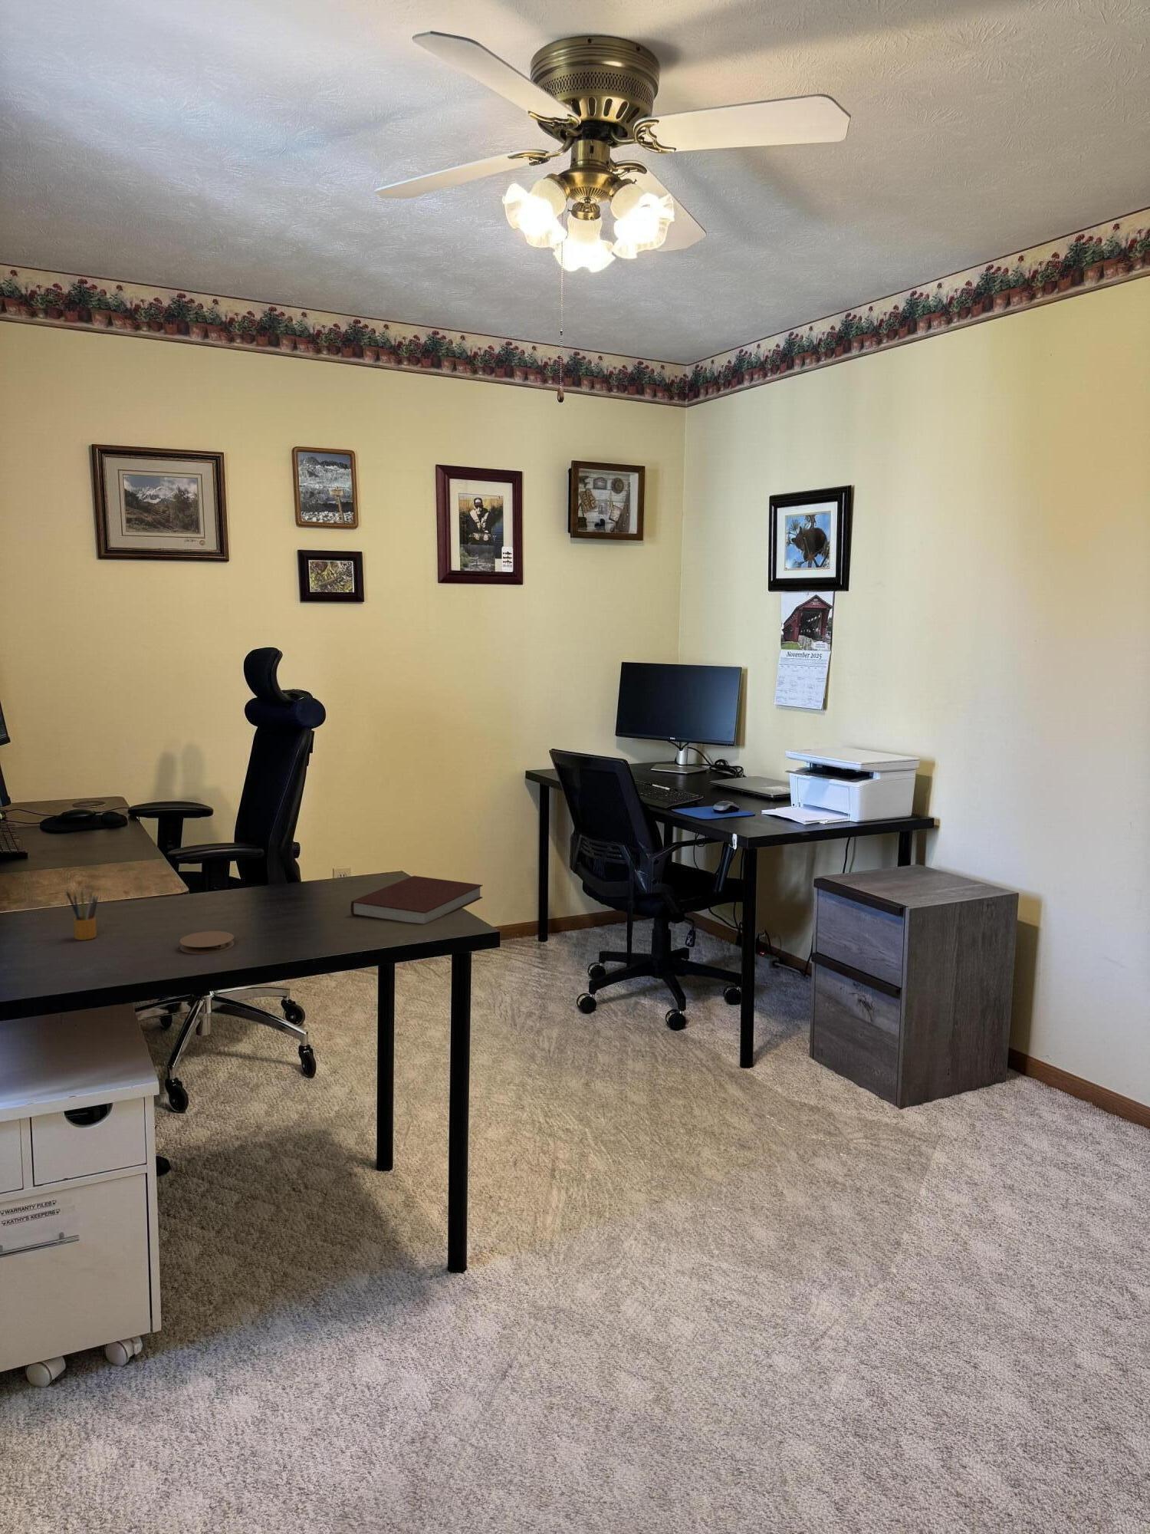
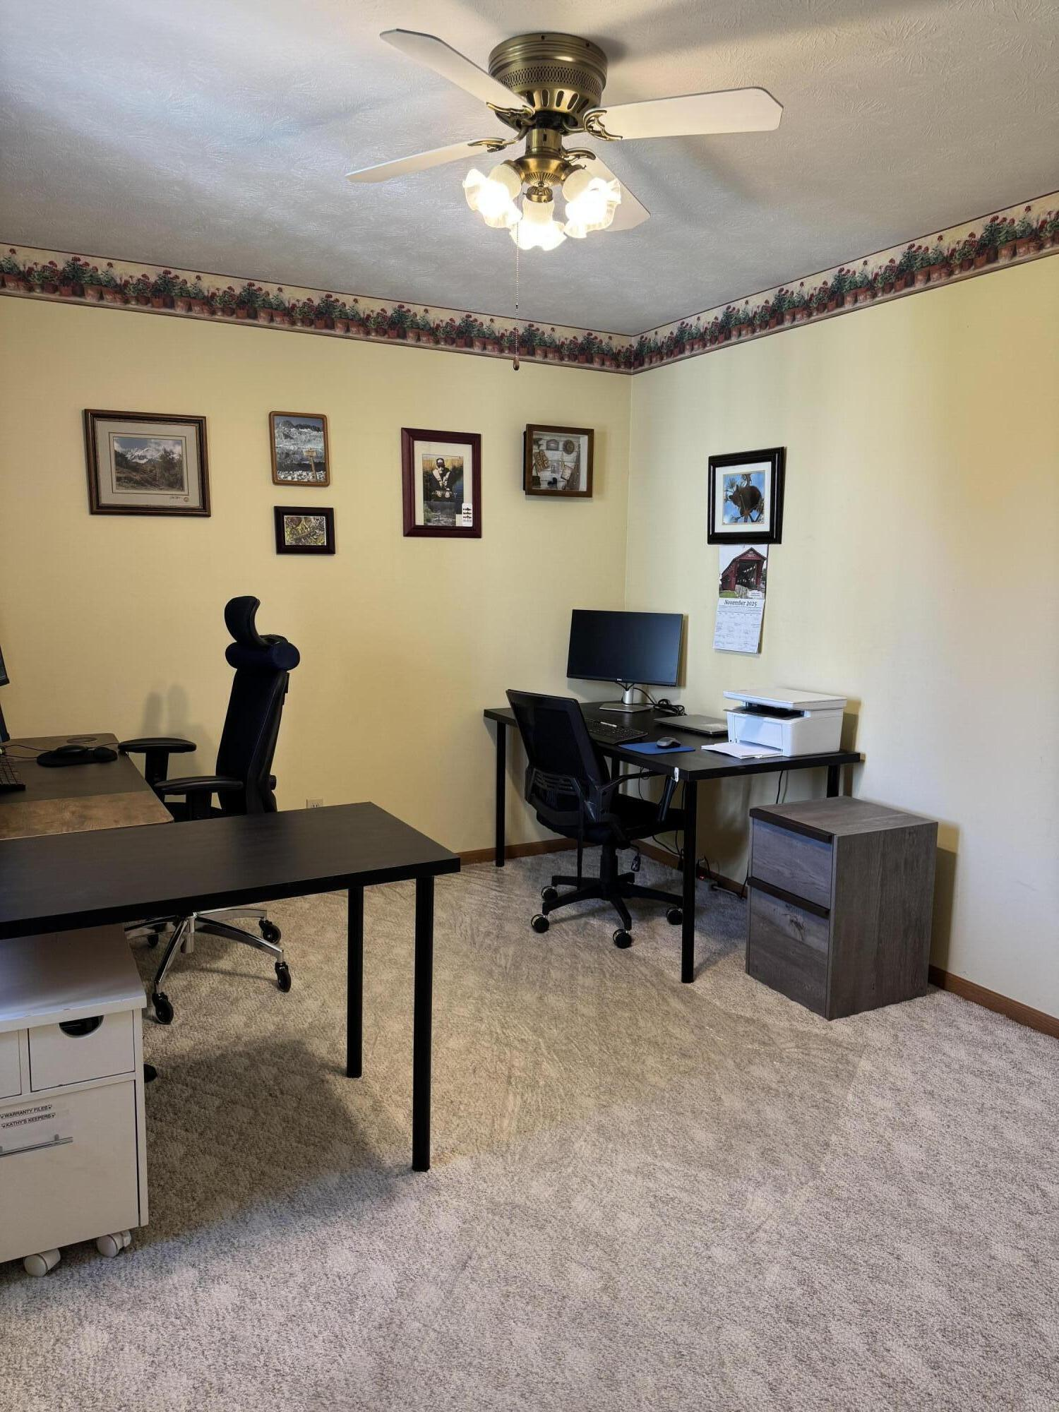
- pencil box (82, 913)
- coaster (207, 942)
- notebook (419, 899)
